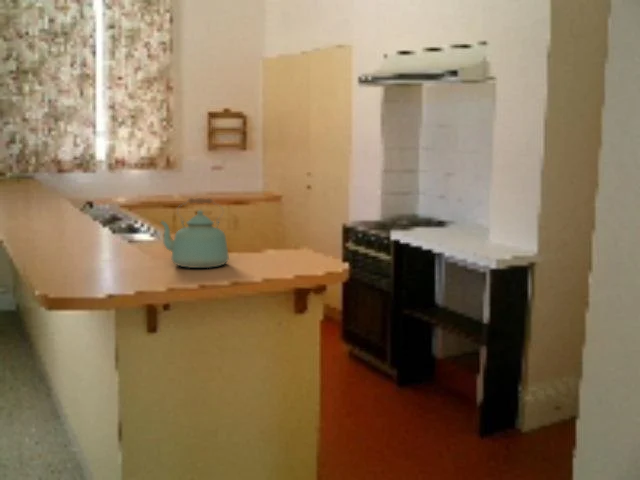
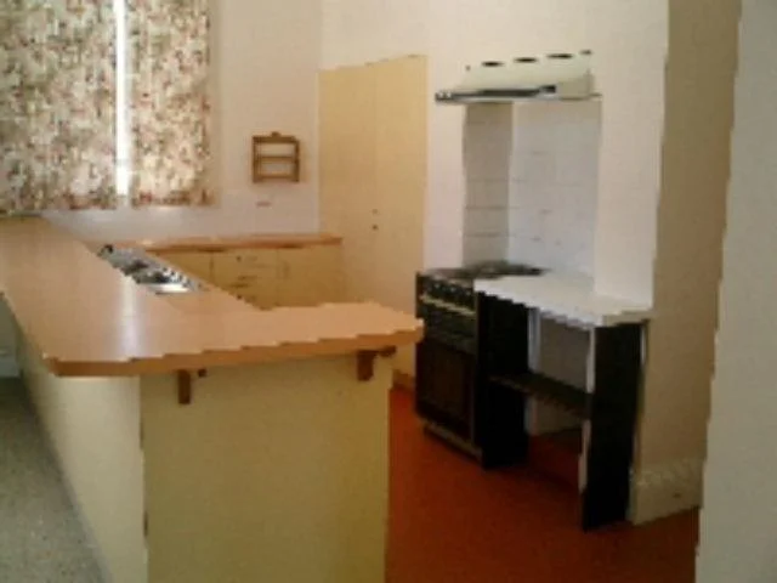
- kettle (194, 231)
